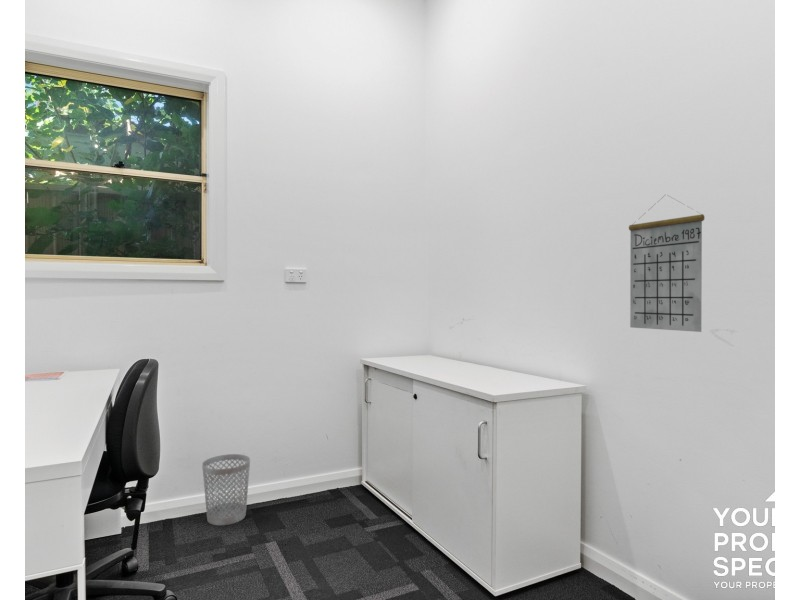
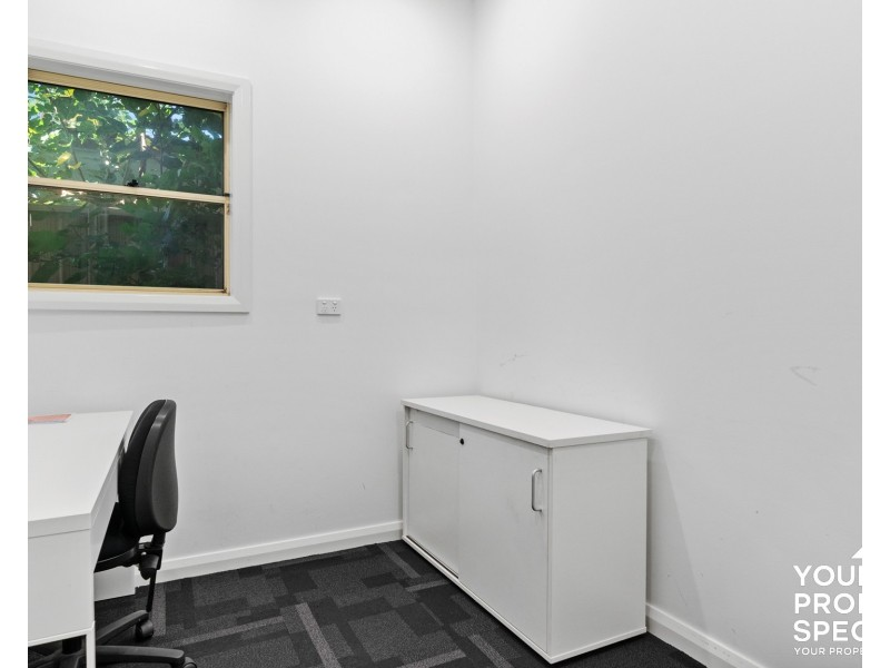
- calendar (664, 261)
- wastebasket (226, 489)
